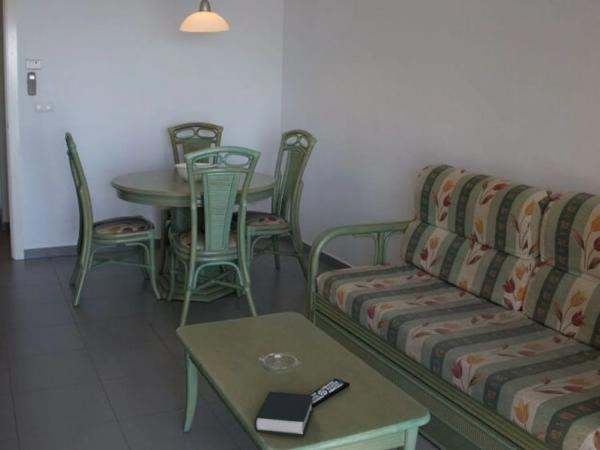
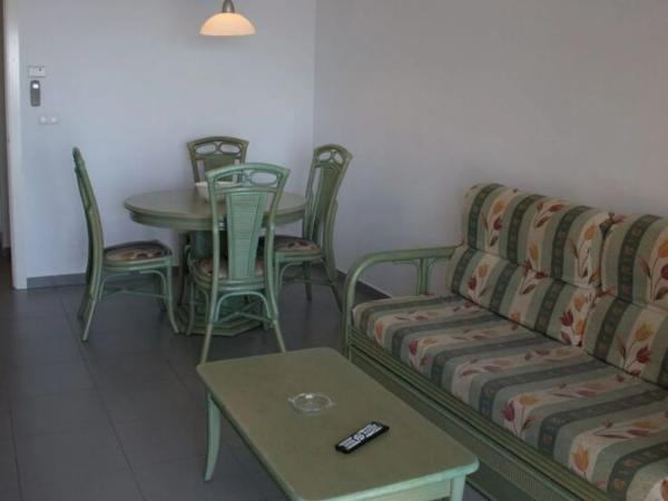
- book (284, 412)
